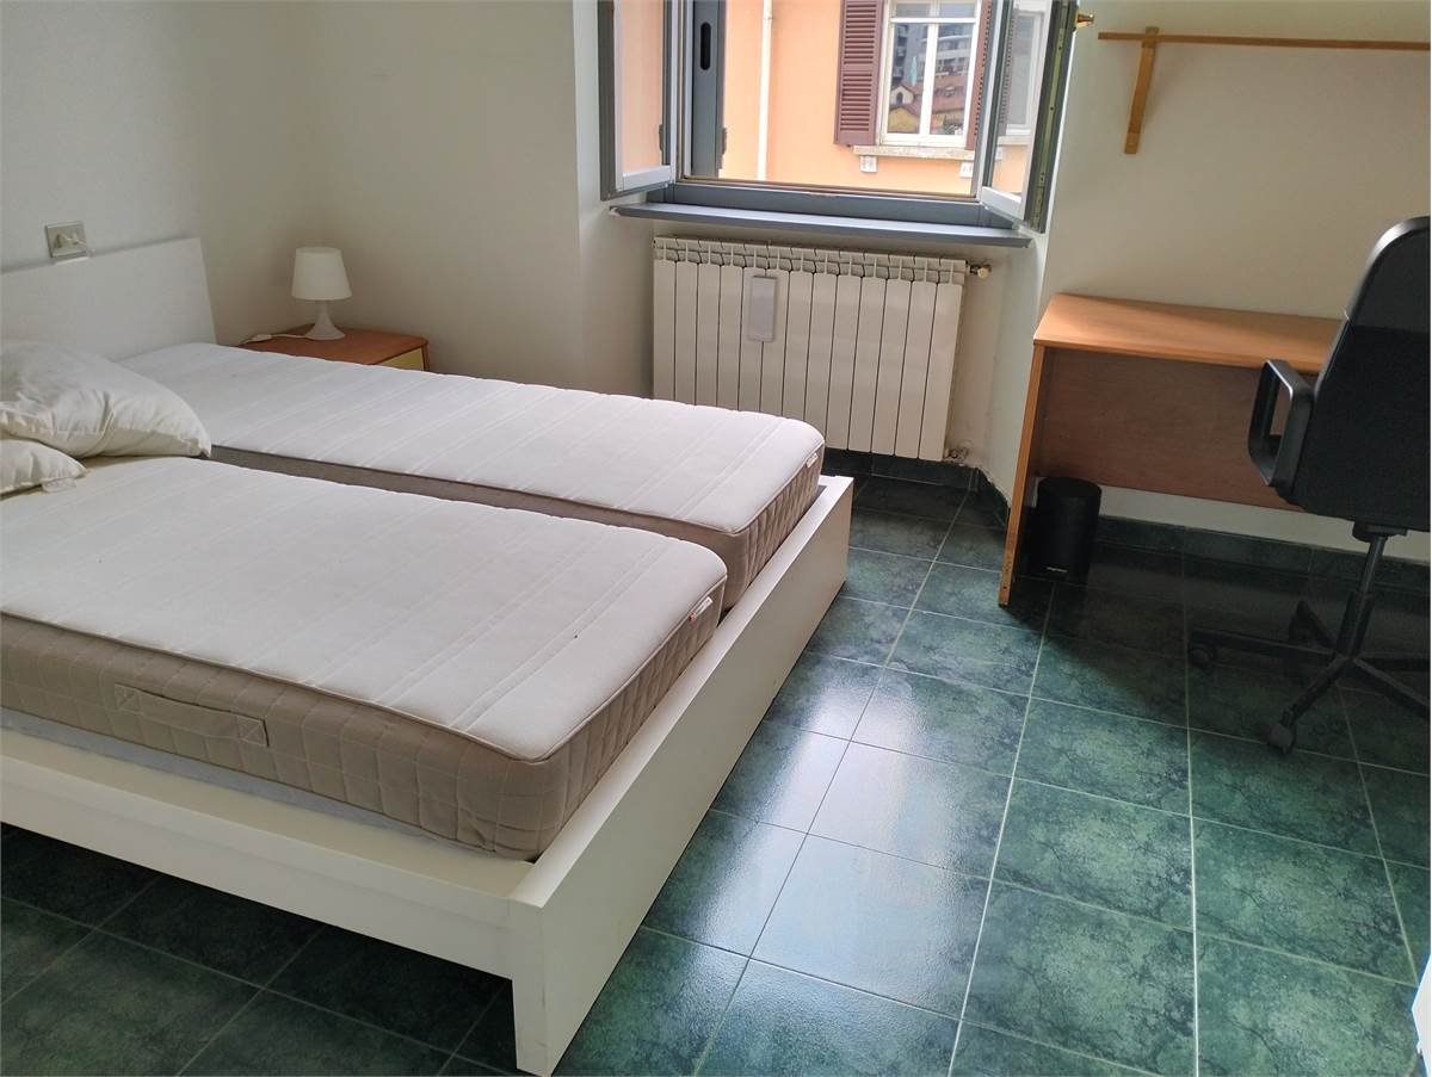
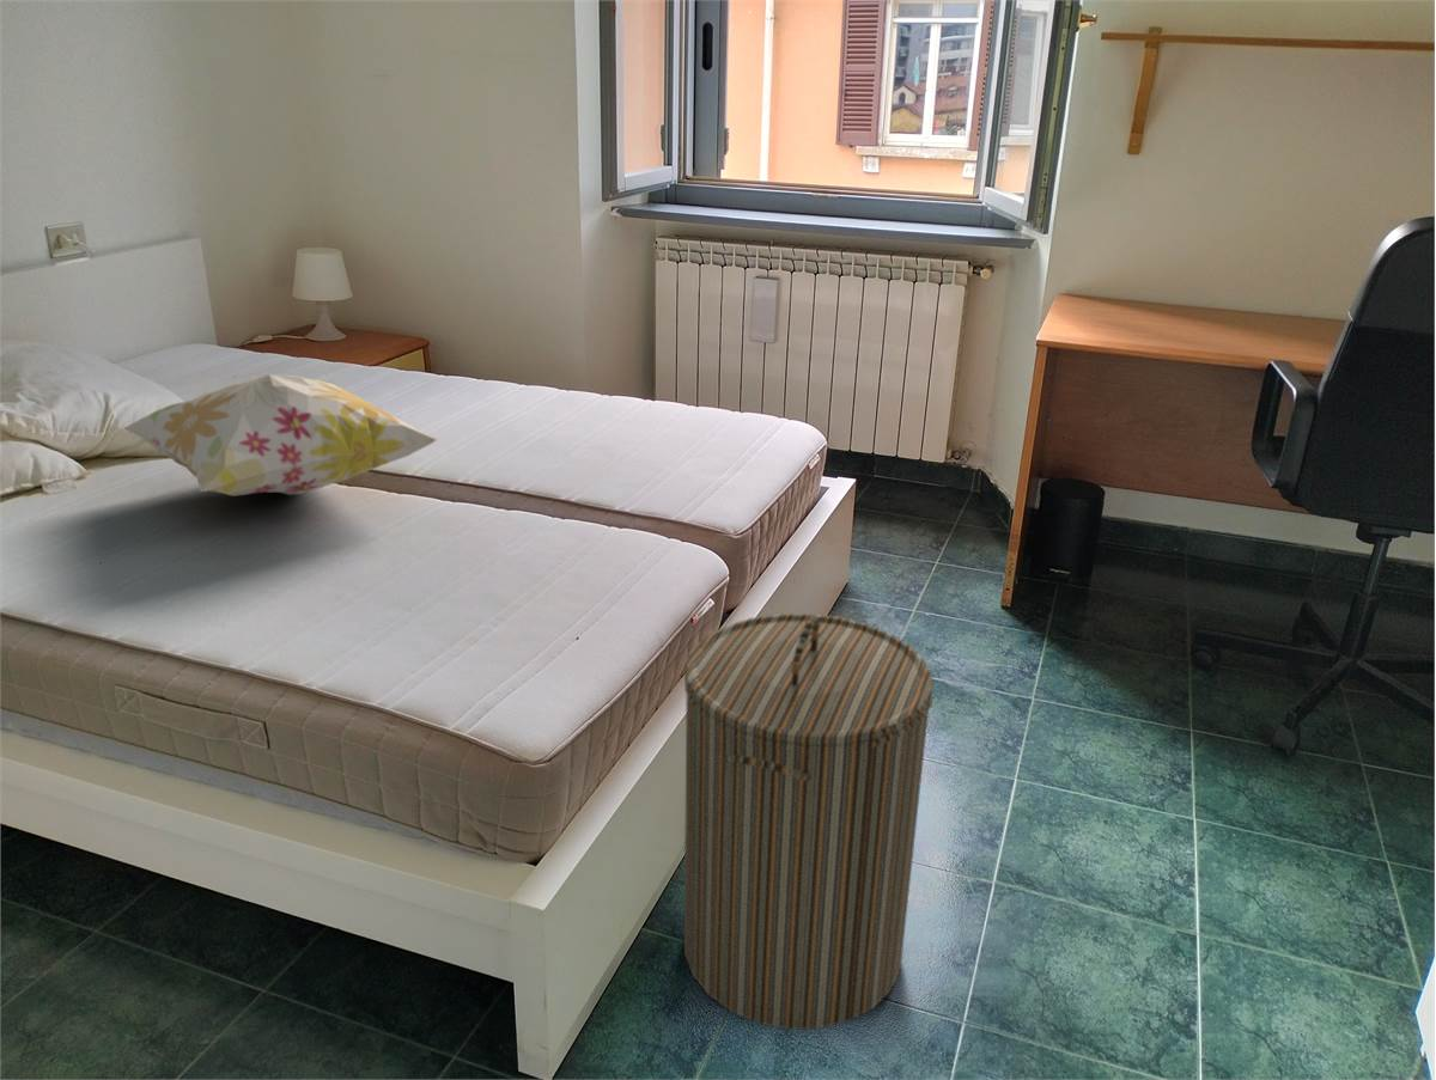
+ laundry hamper (801, 793)
+ decorative pillow (276, 433)
